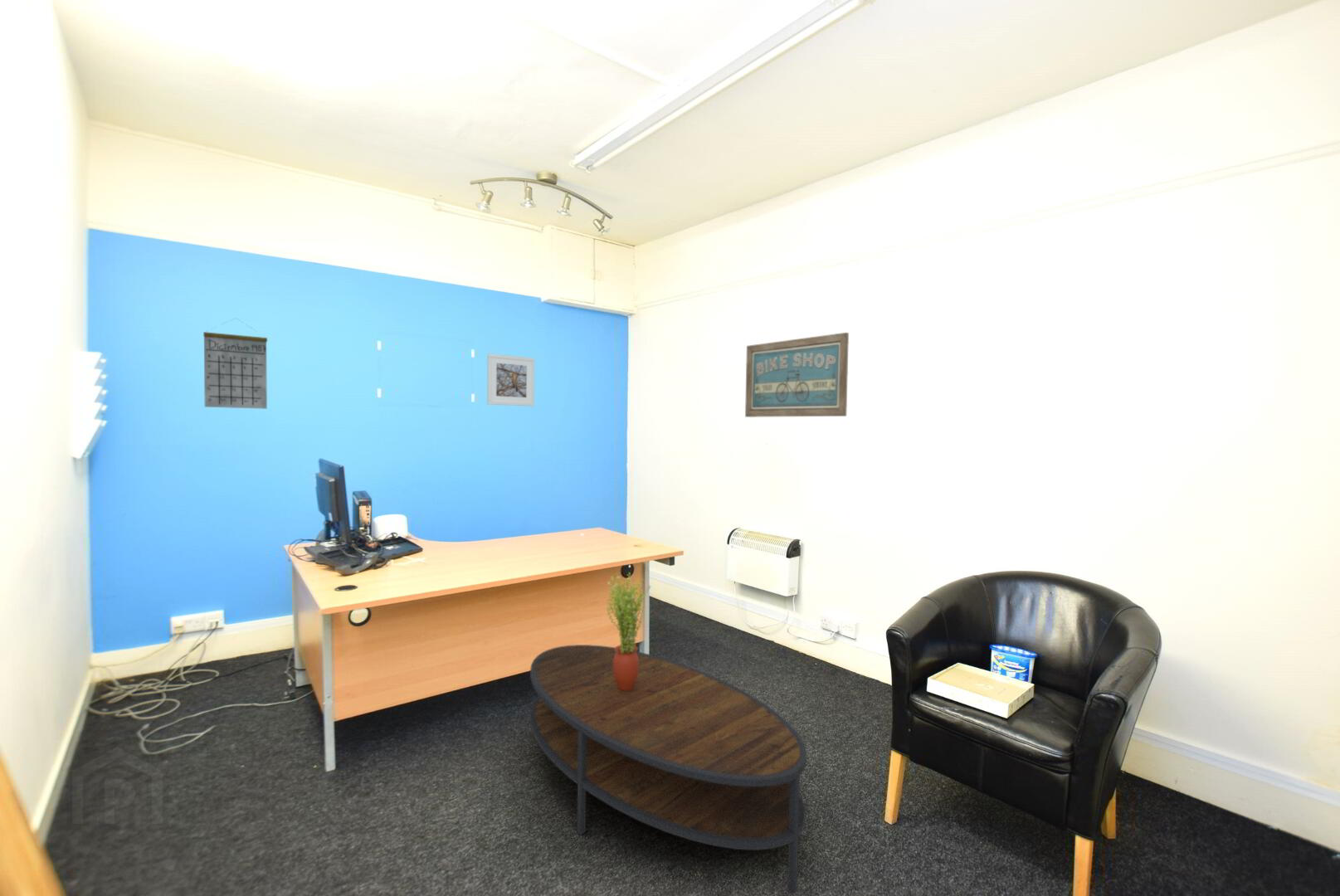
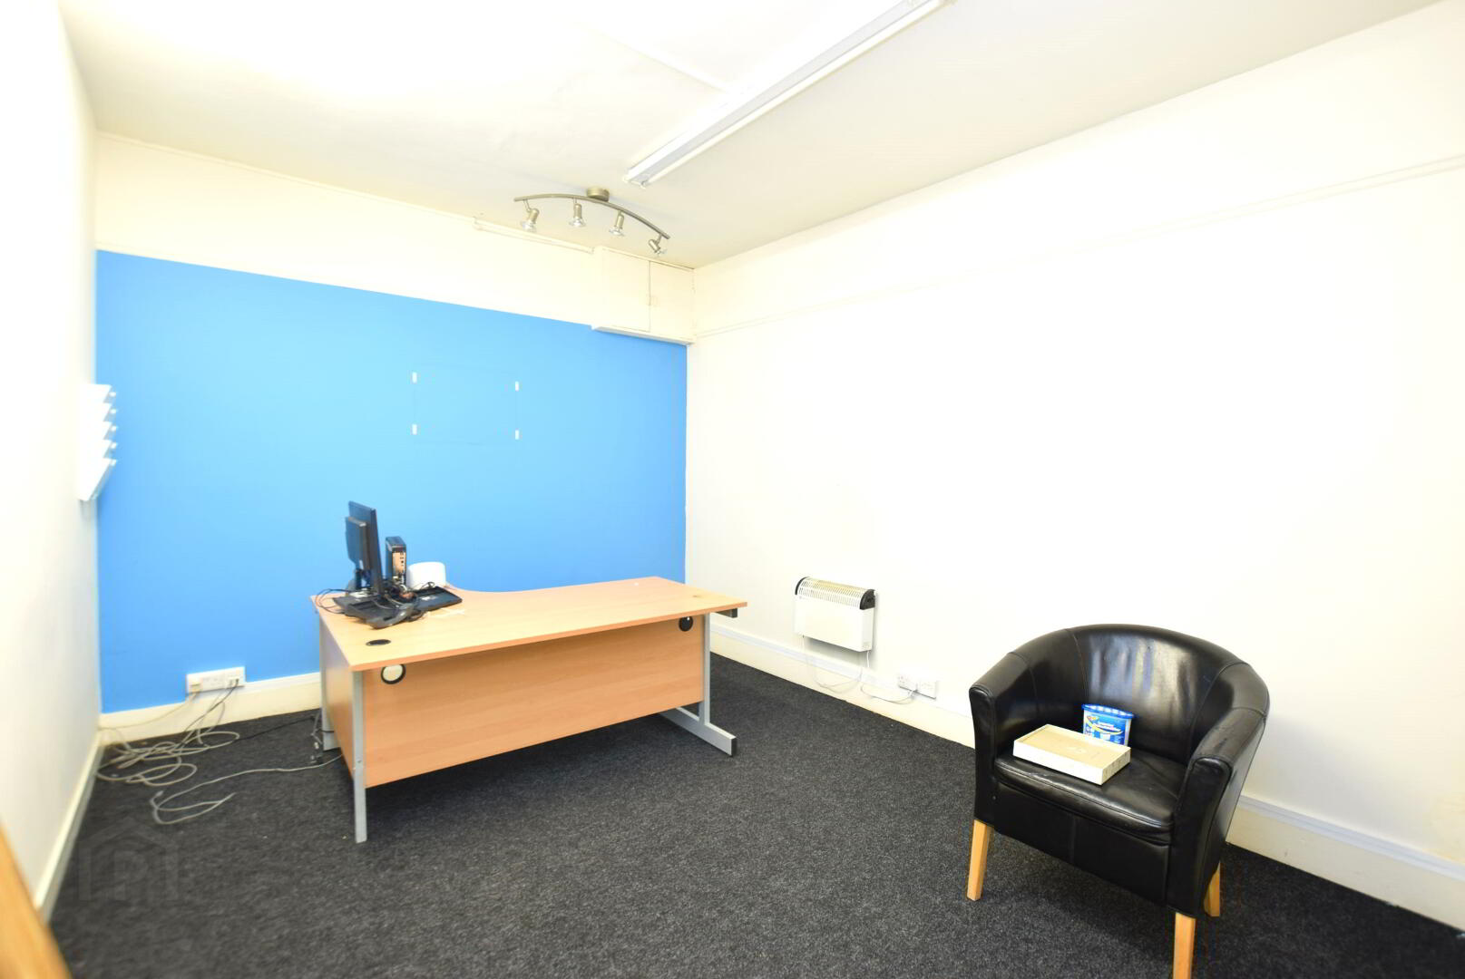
- coffee table (648, 745)
- wall art (792, 377)
- potted plant (626, 632)
- calendar (236, 363)
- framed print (511, 380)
